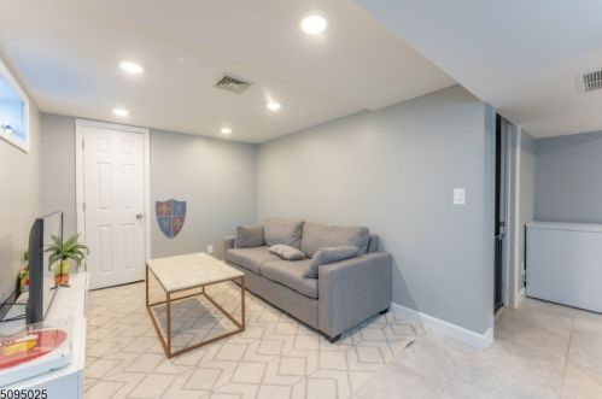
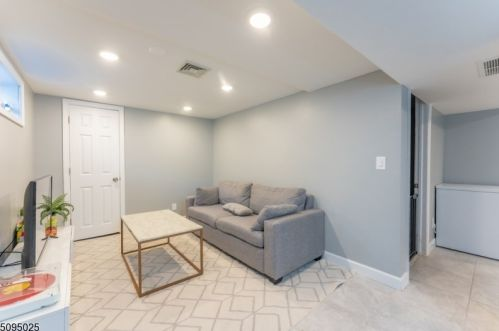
- decorative shield (171, 218)
